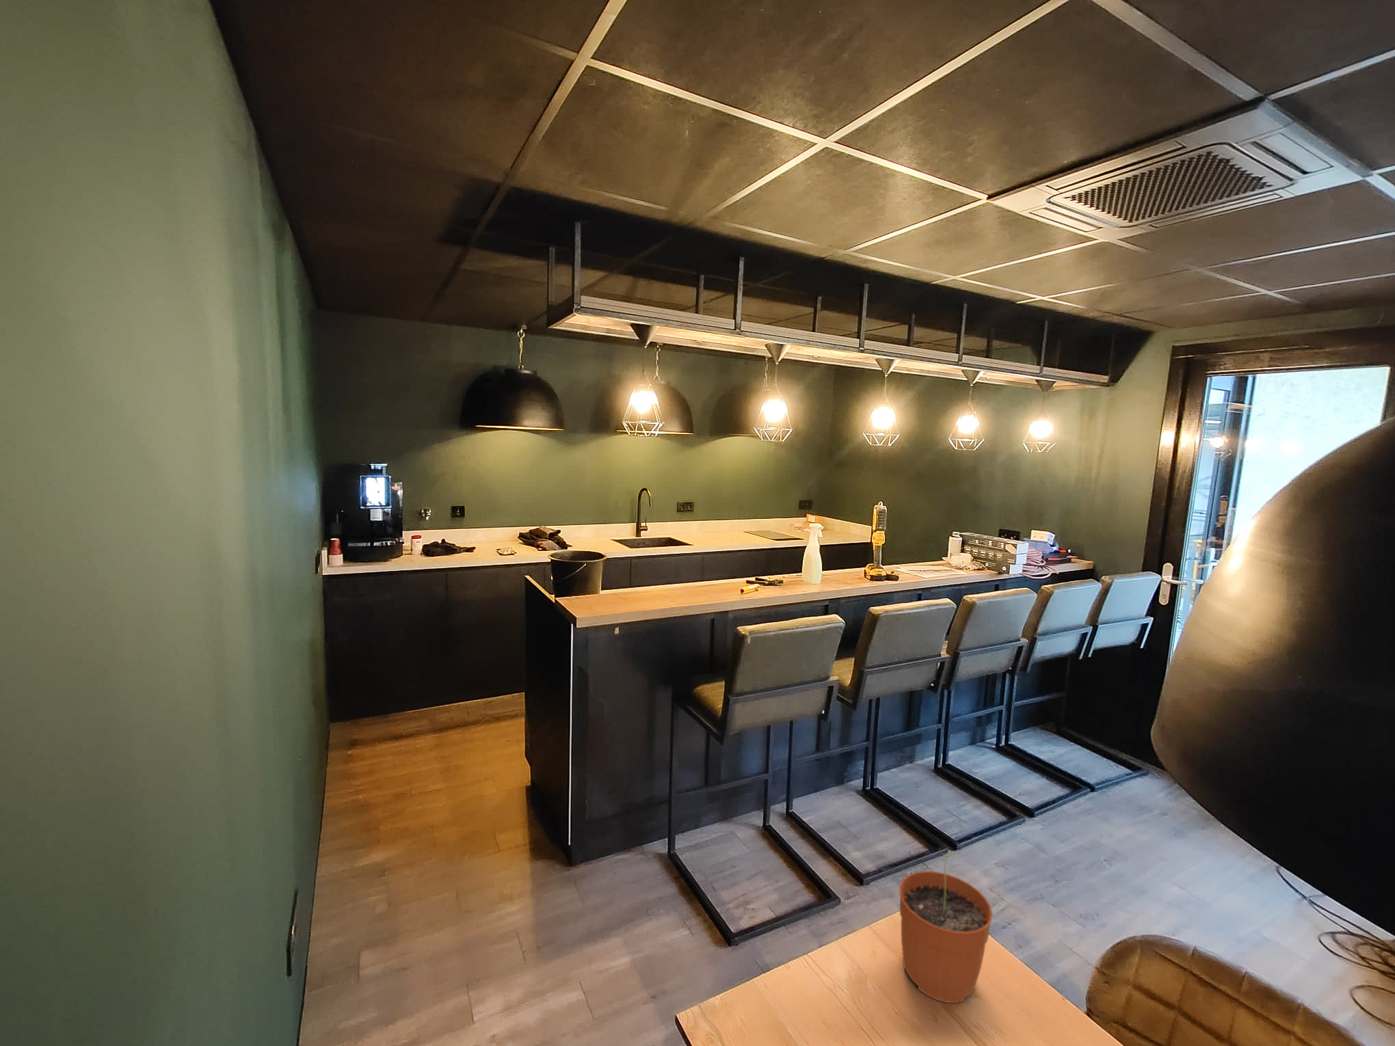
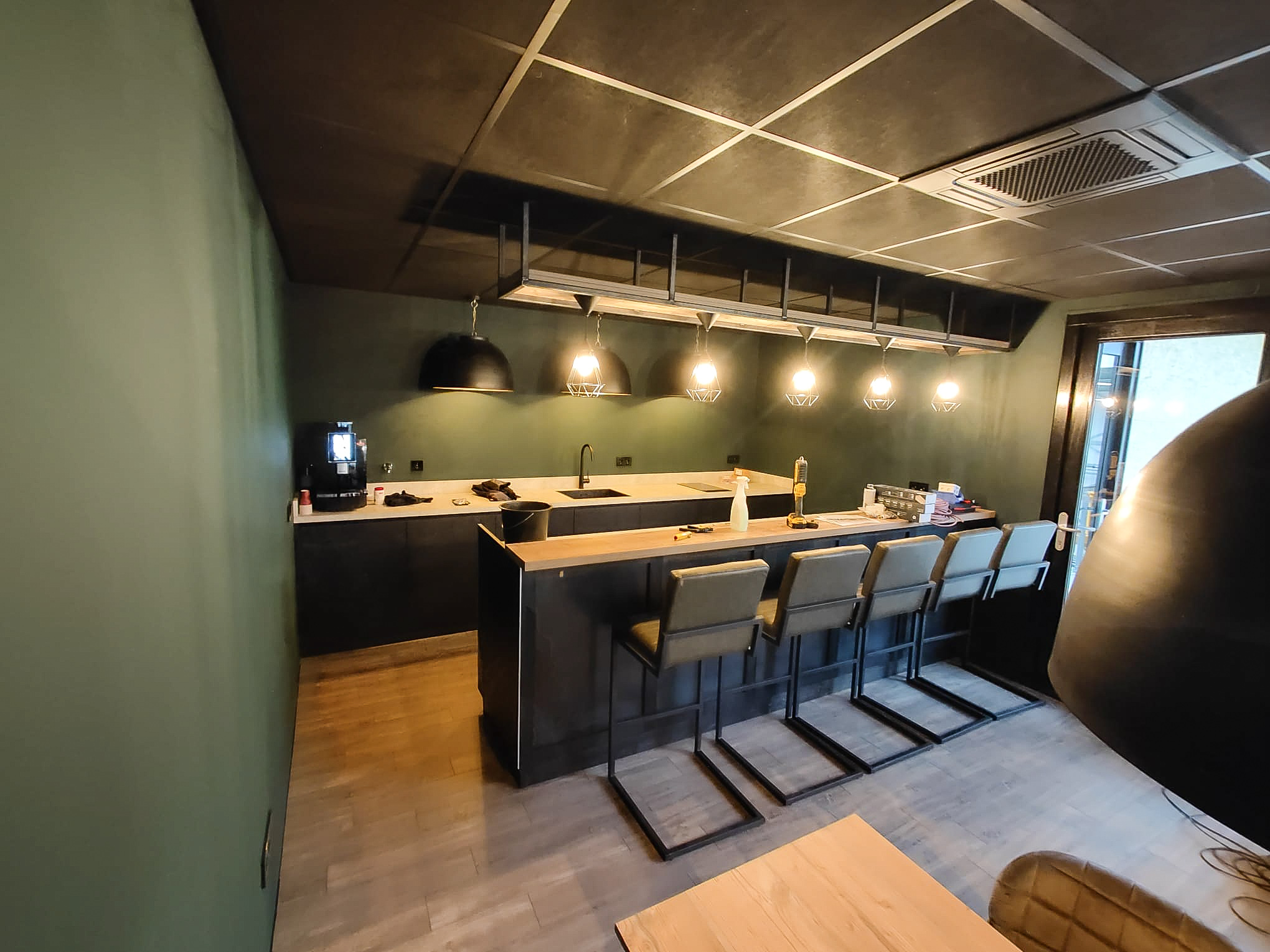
- plant pot (942, 919)
